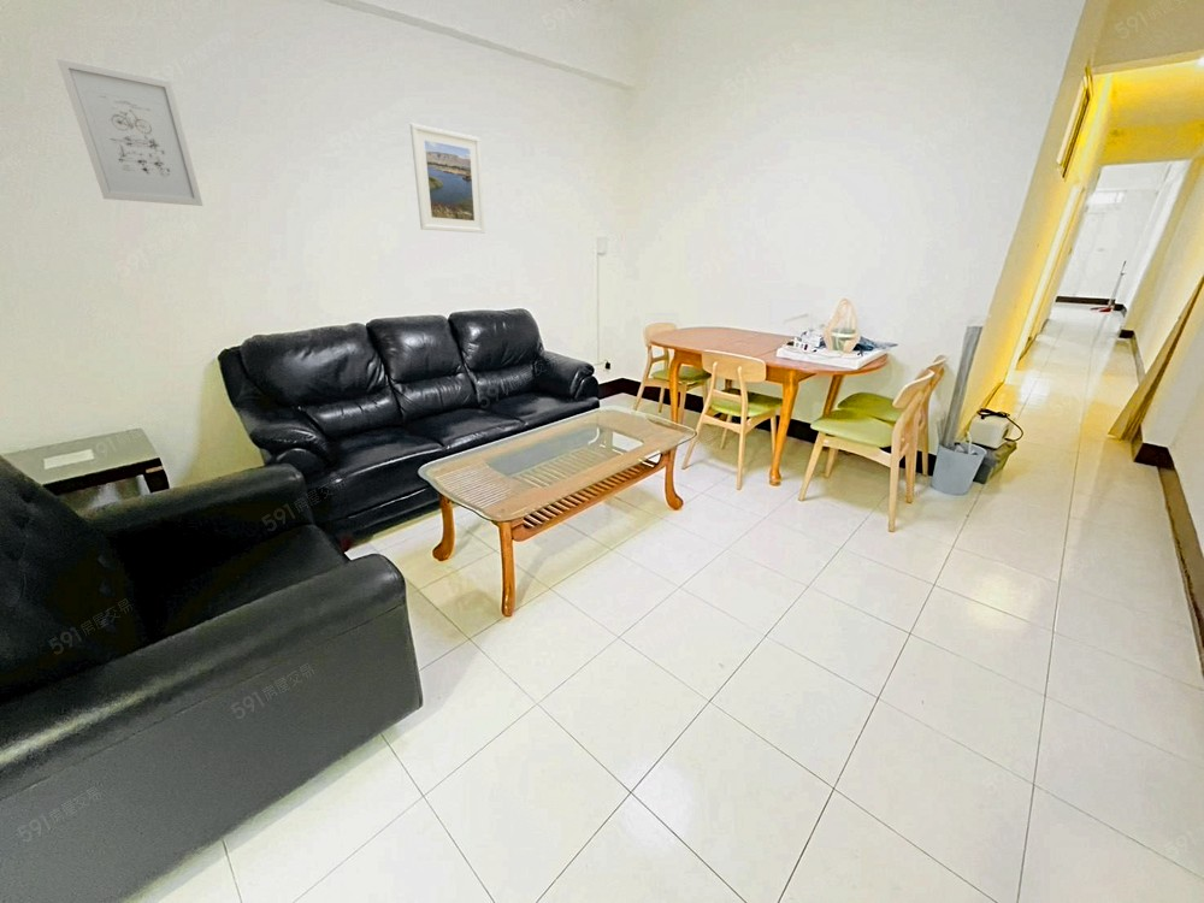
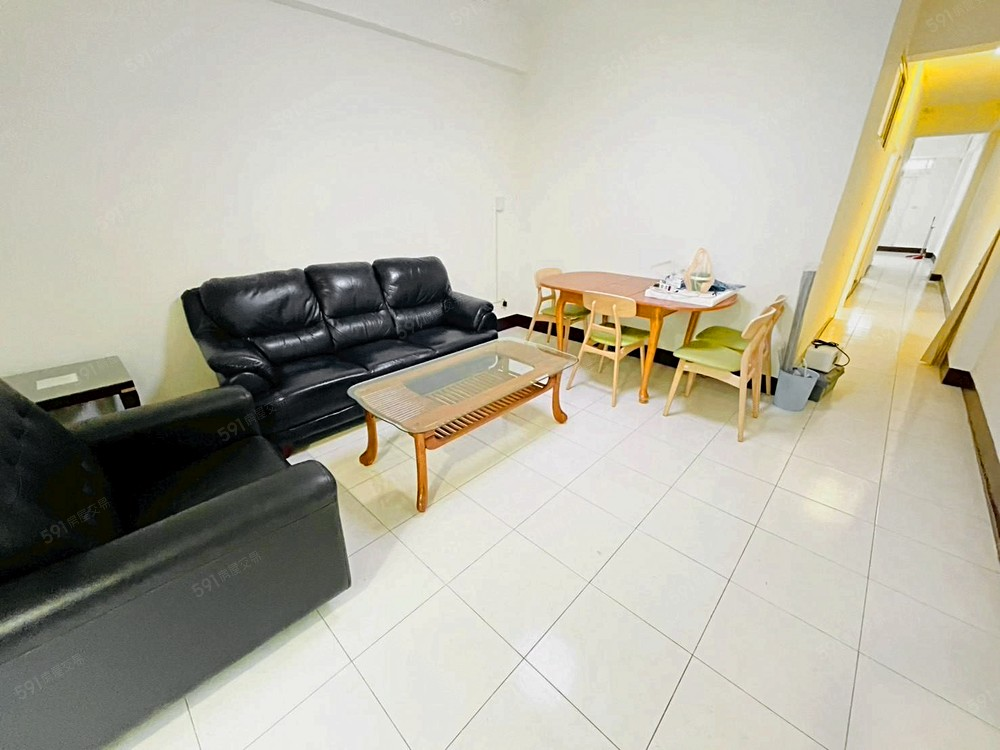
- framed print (450, 182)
- wall art (136, 138)
